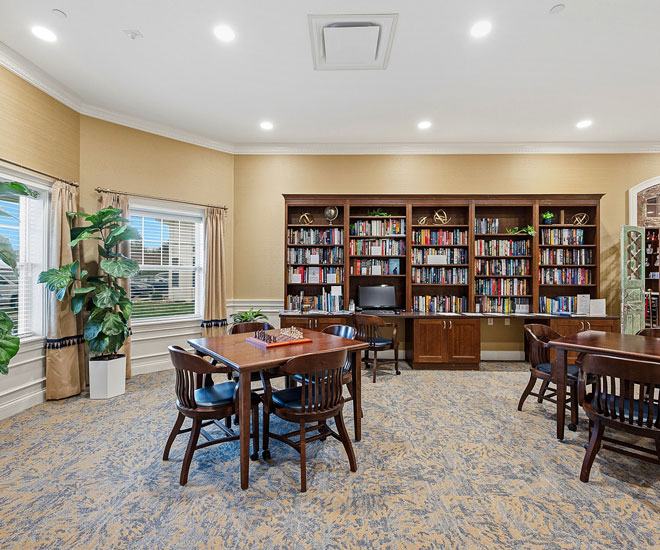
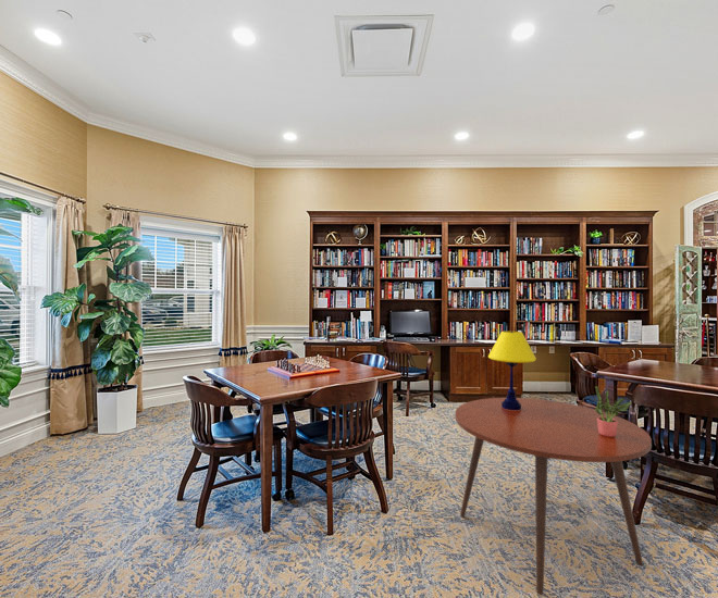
+ potted plant (612, 410)
+ table lamp (511, 369)
+ dining table (542, 478)
